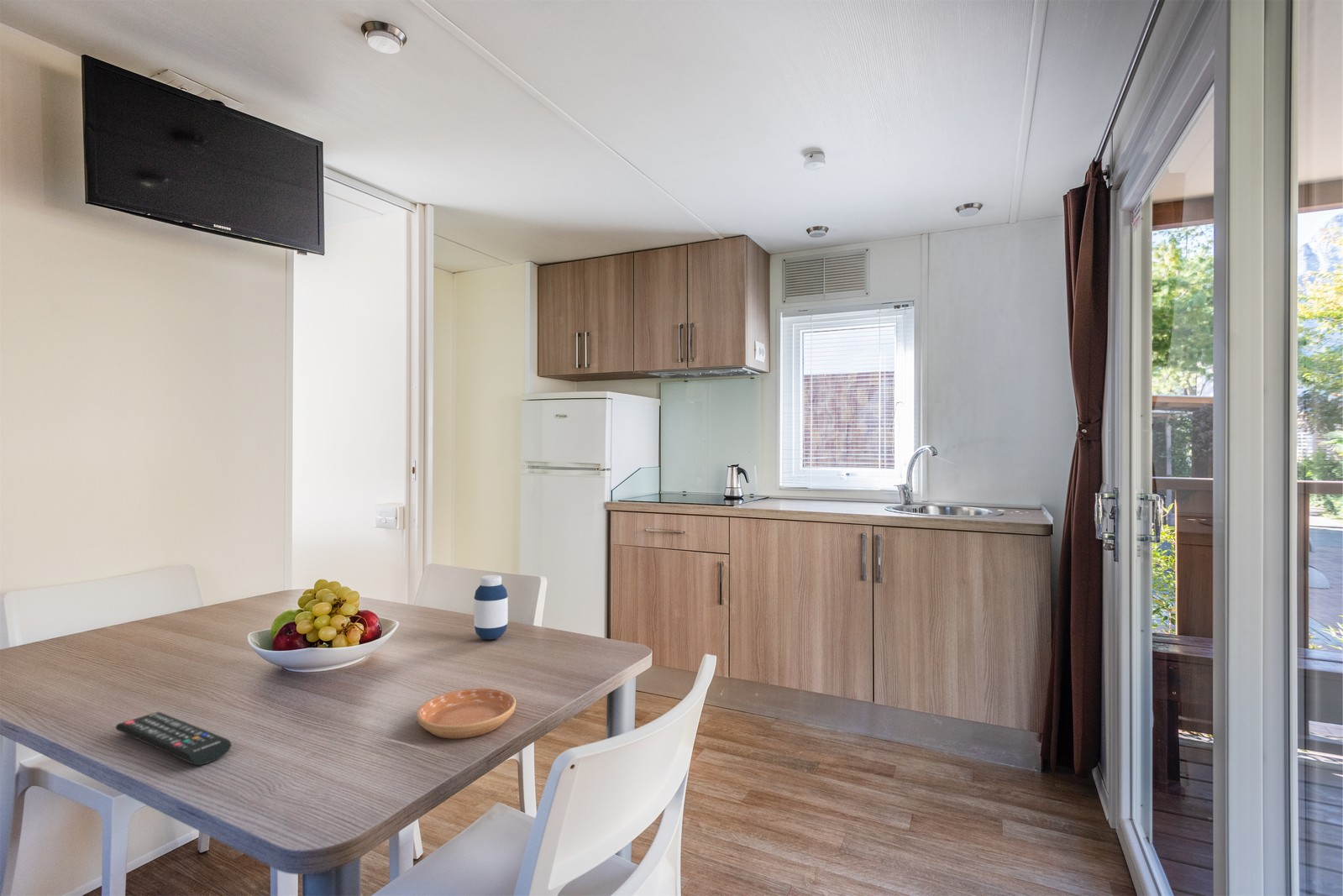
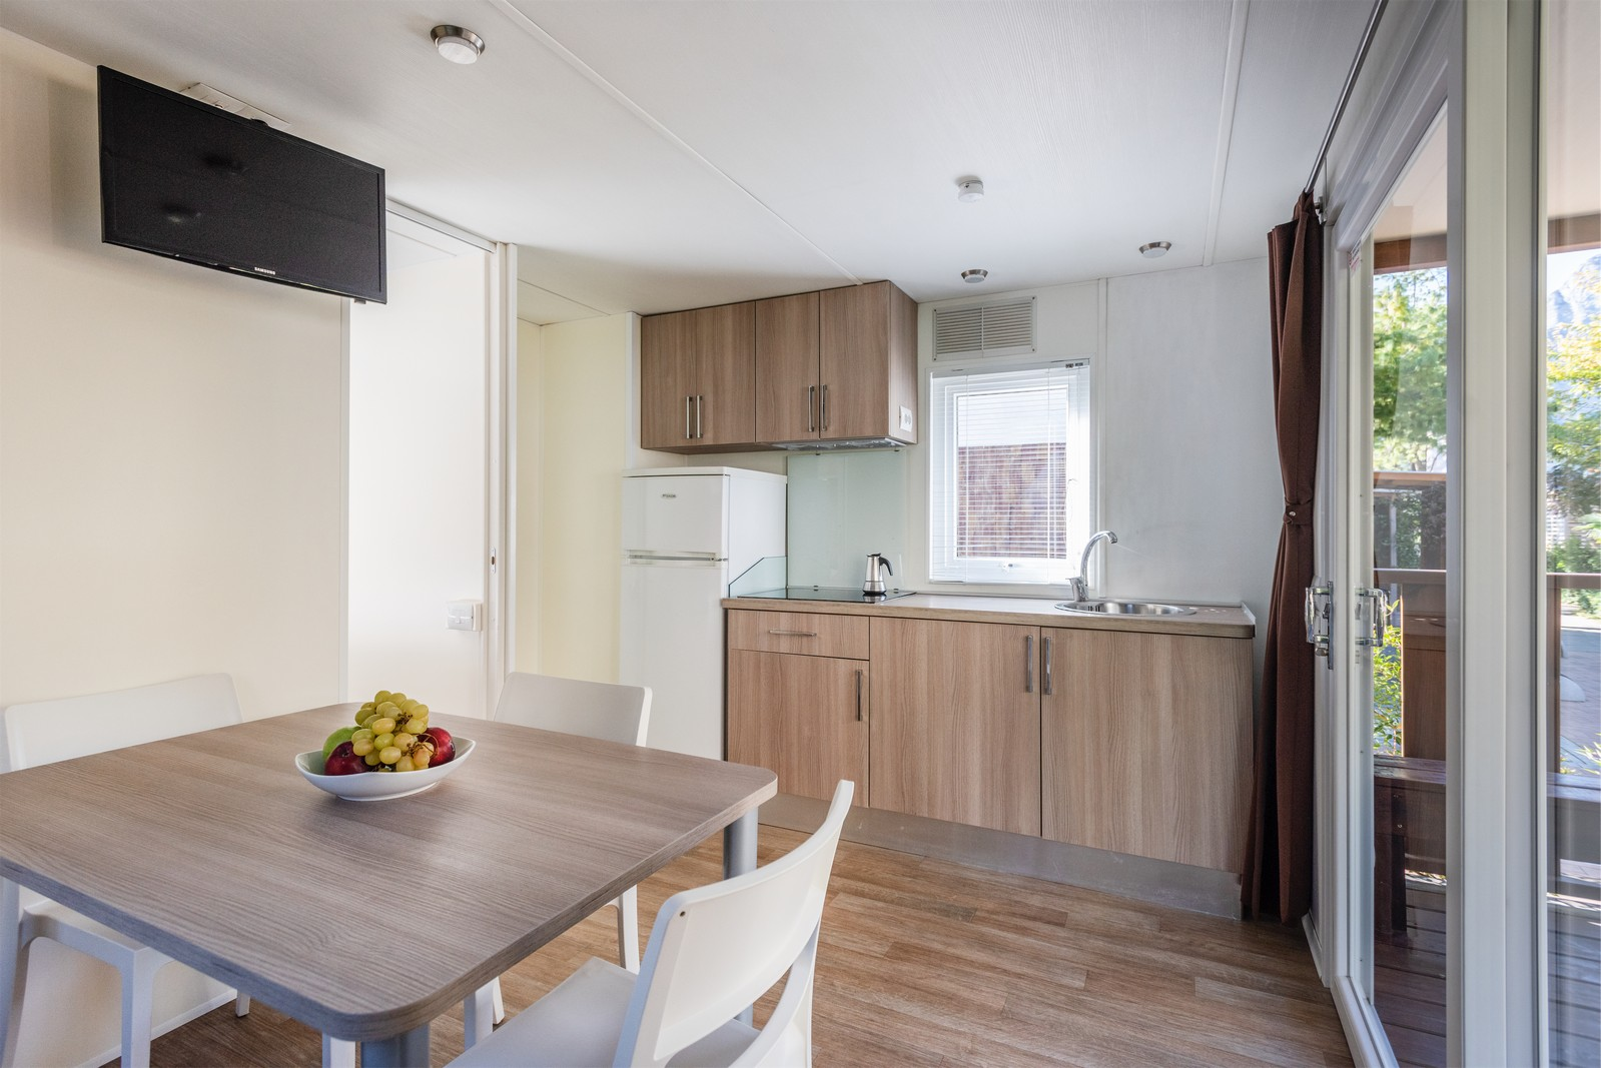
- remote control (171, 737)
- saucer (467, 714)
- medicine bottle (491, 607)
